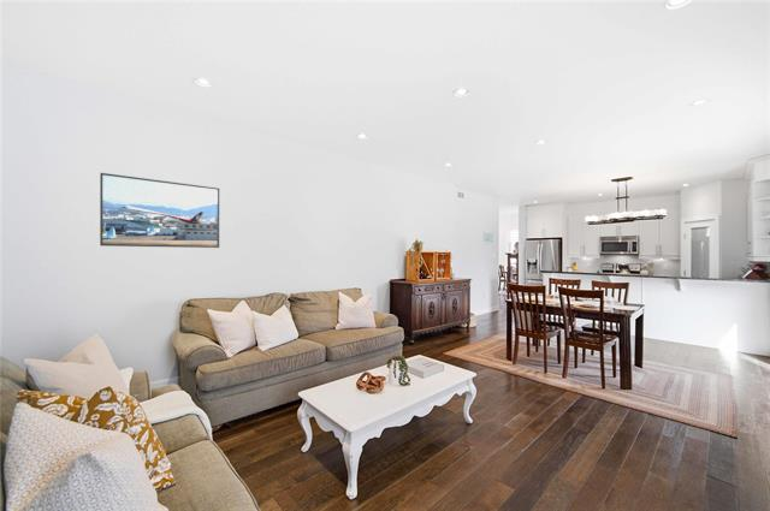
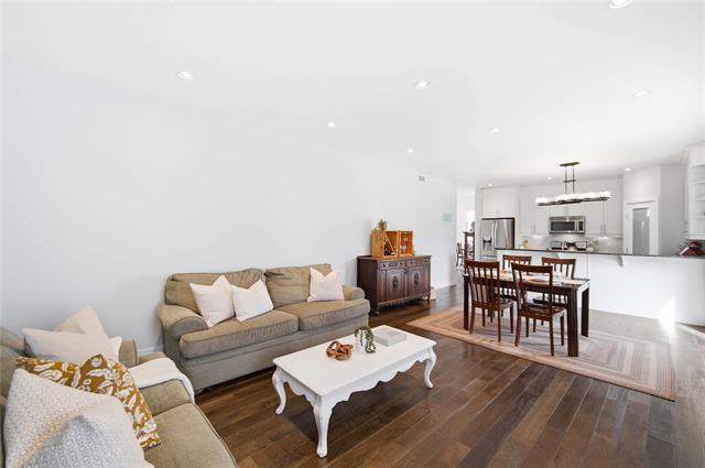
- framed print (165, 214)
